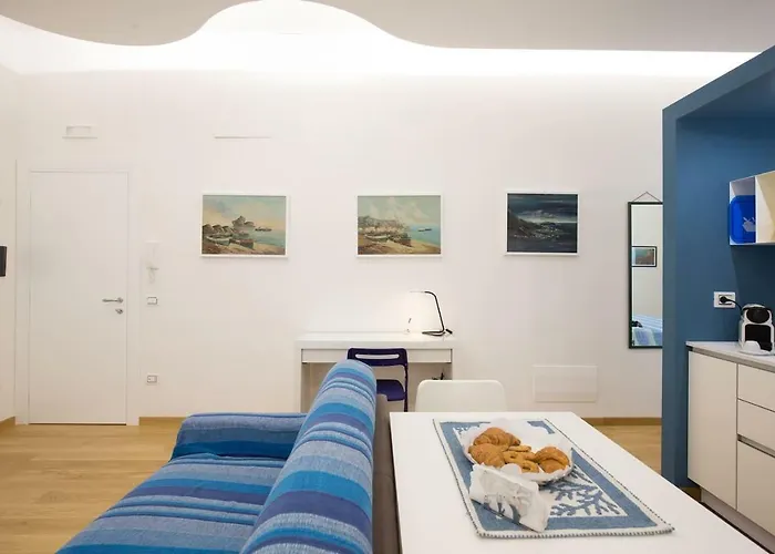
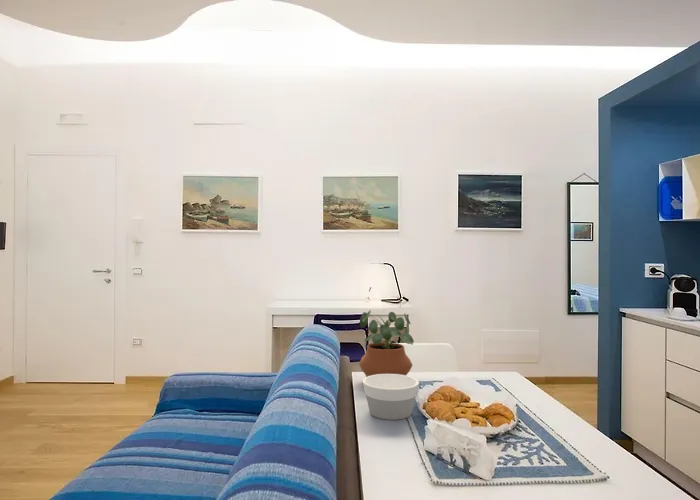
+ bowl (390, 396)
+ potted plant (389, 347)
